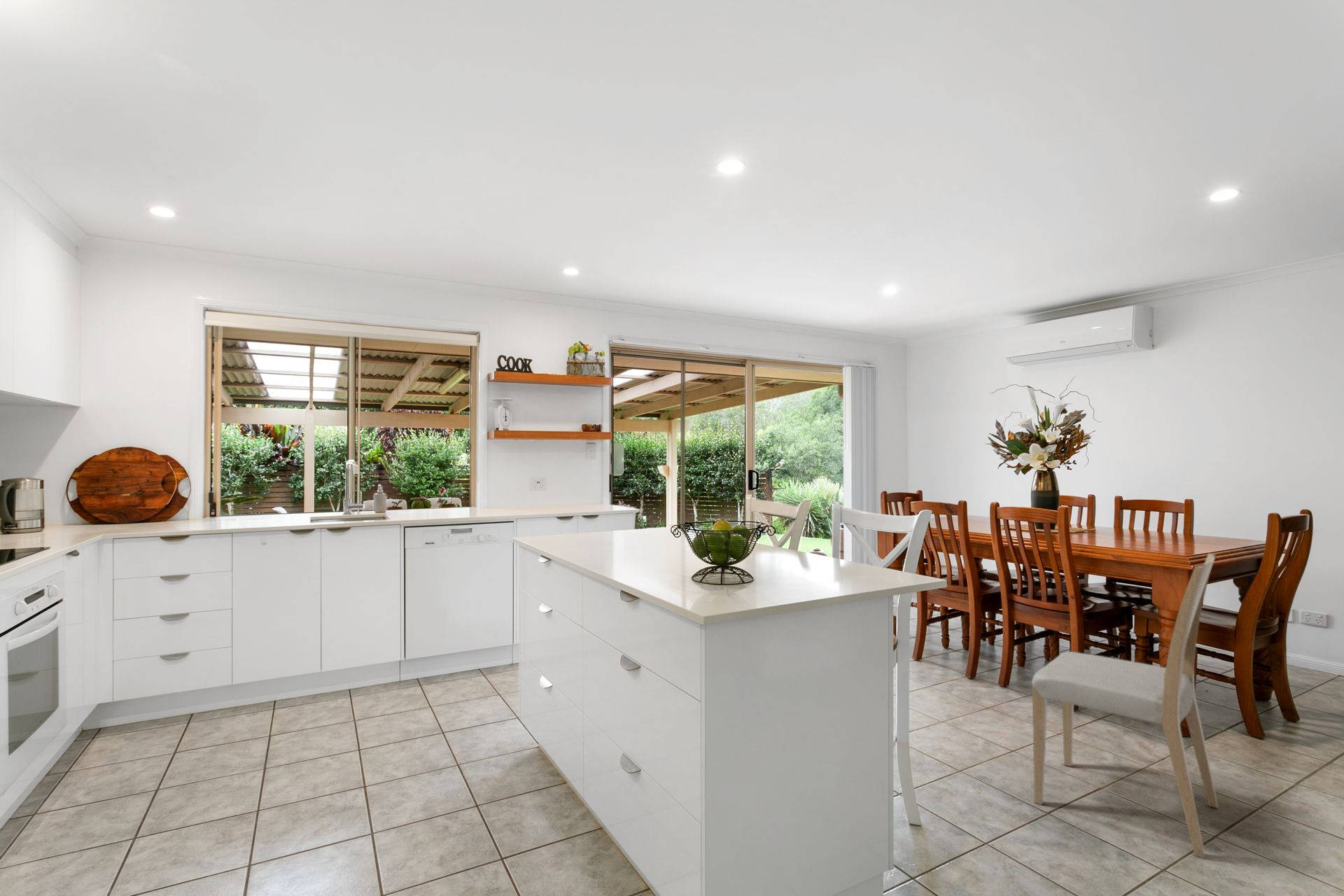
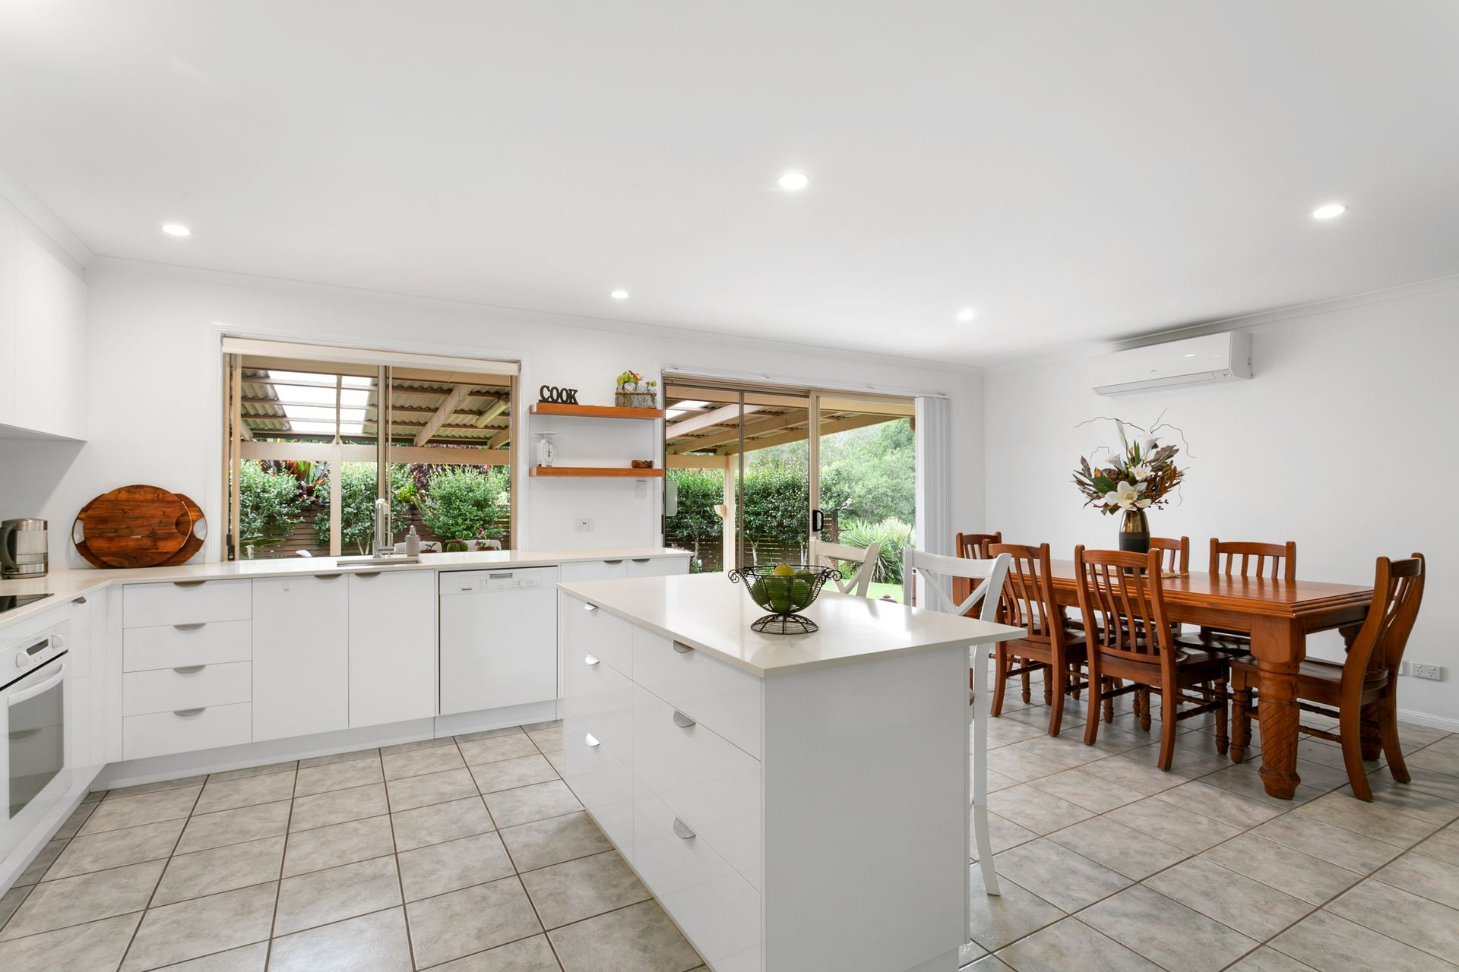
- dining chair (1123, 678)
